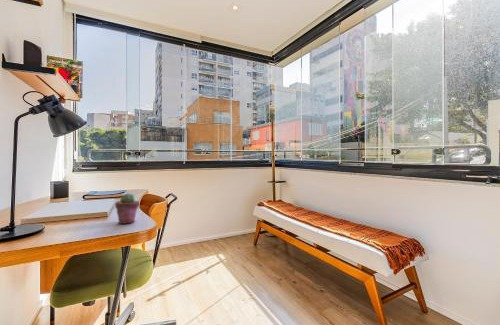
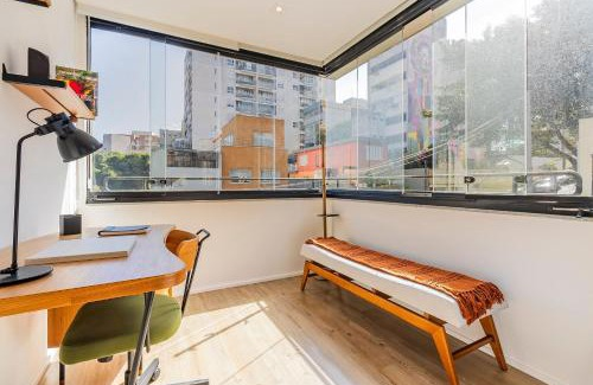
- potted succulent (127, 207)
